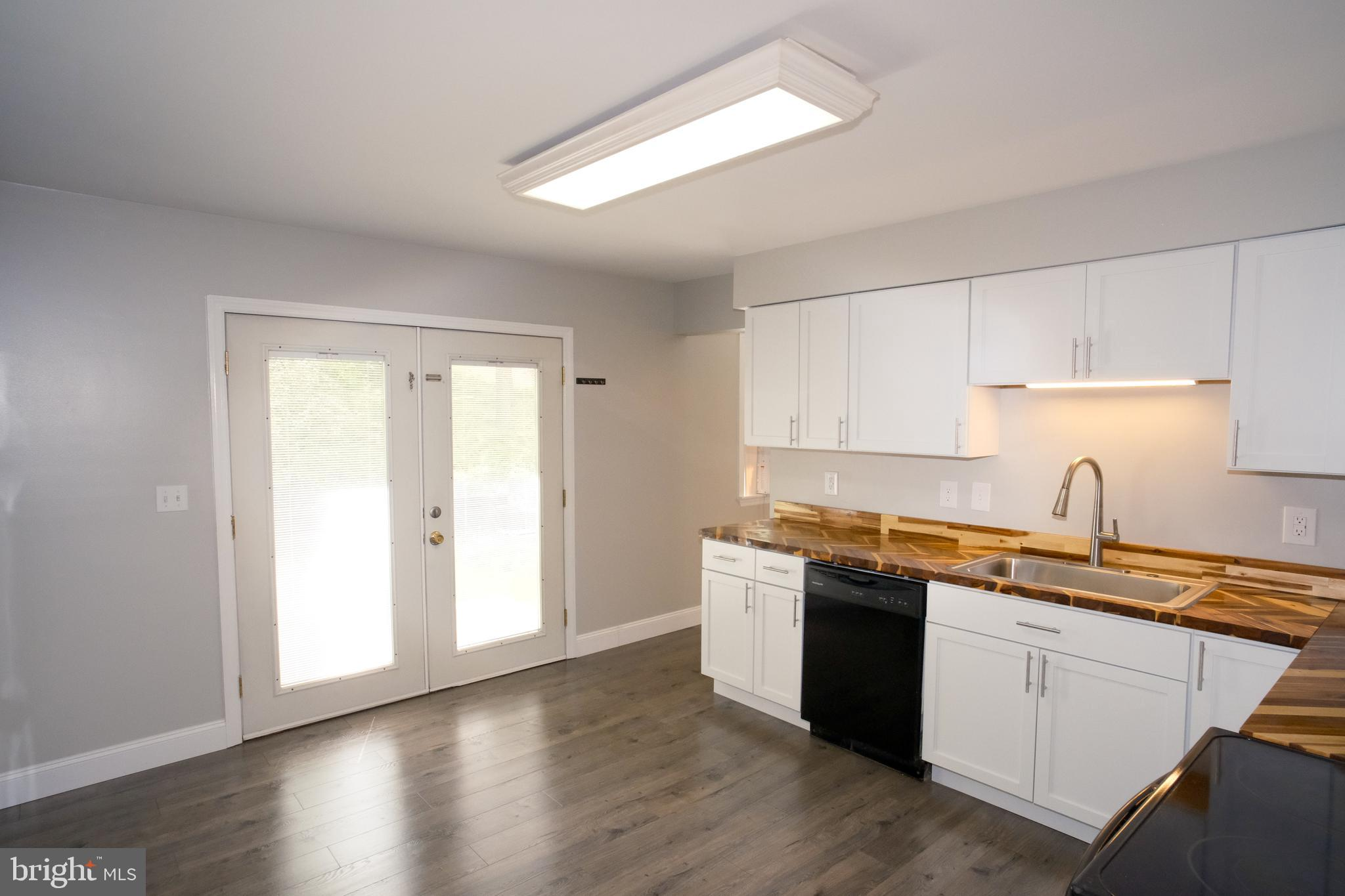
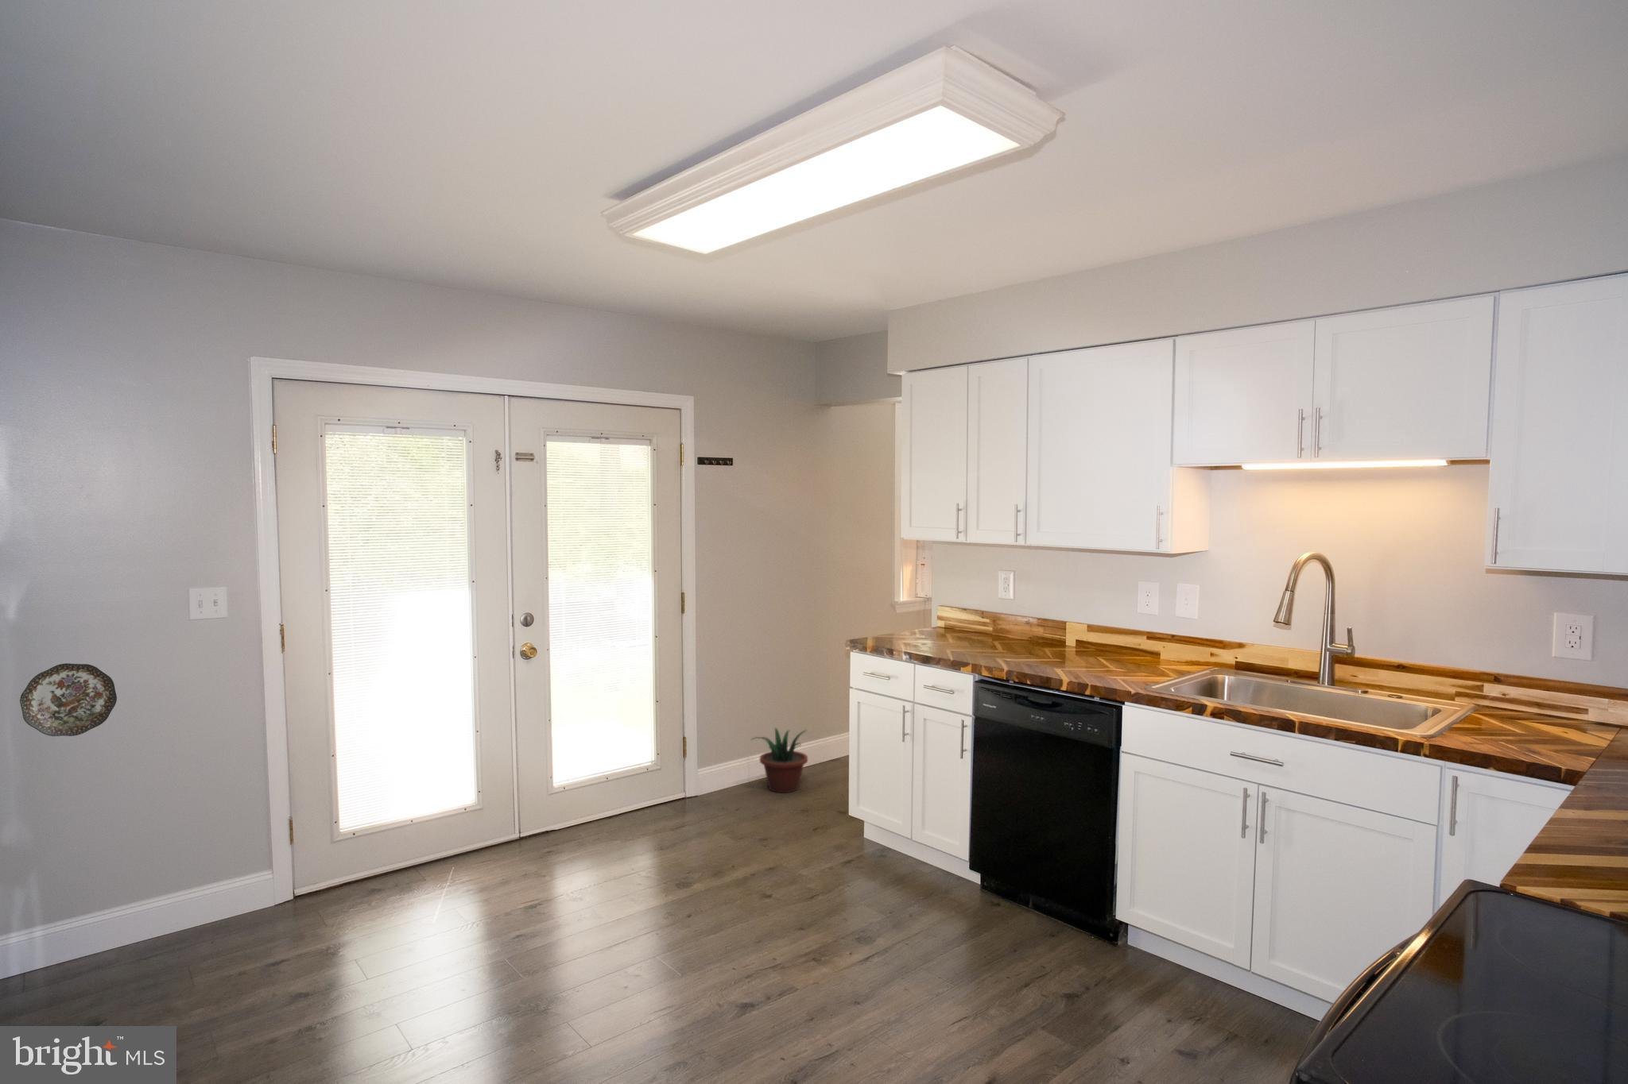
+ potted plant (780, 760)
+ decorative plate (69, 699)
